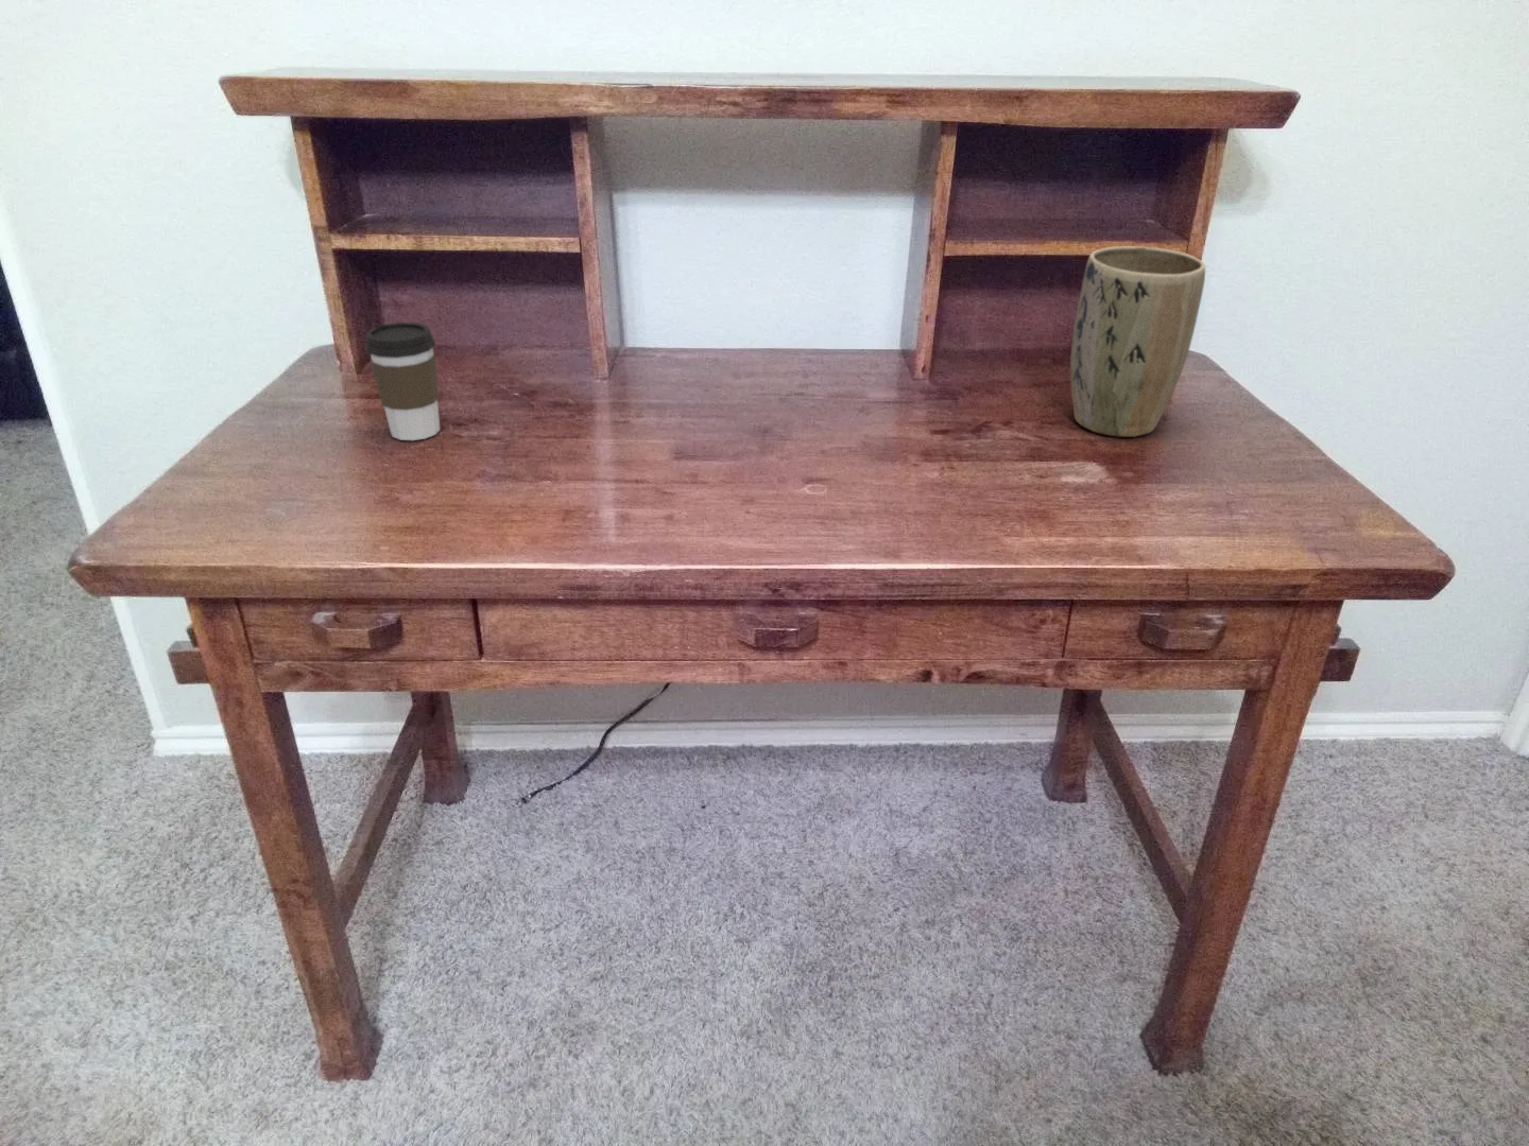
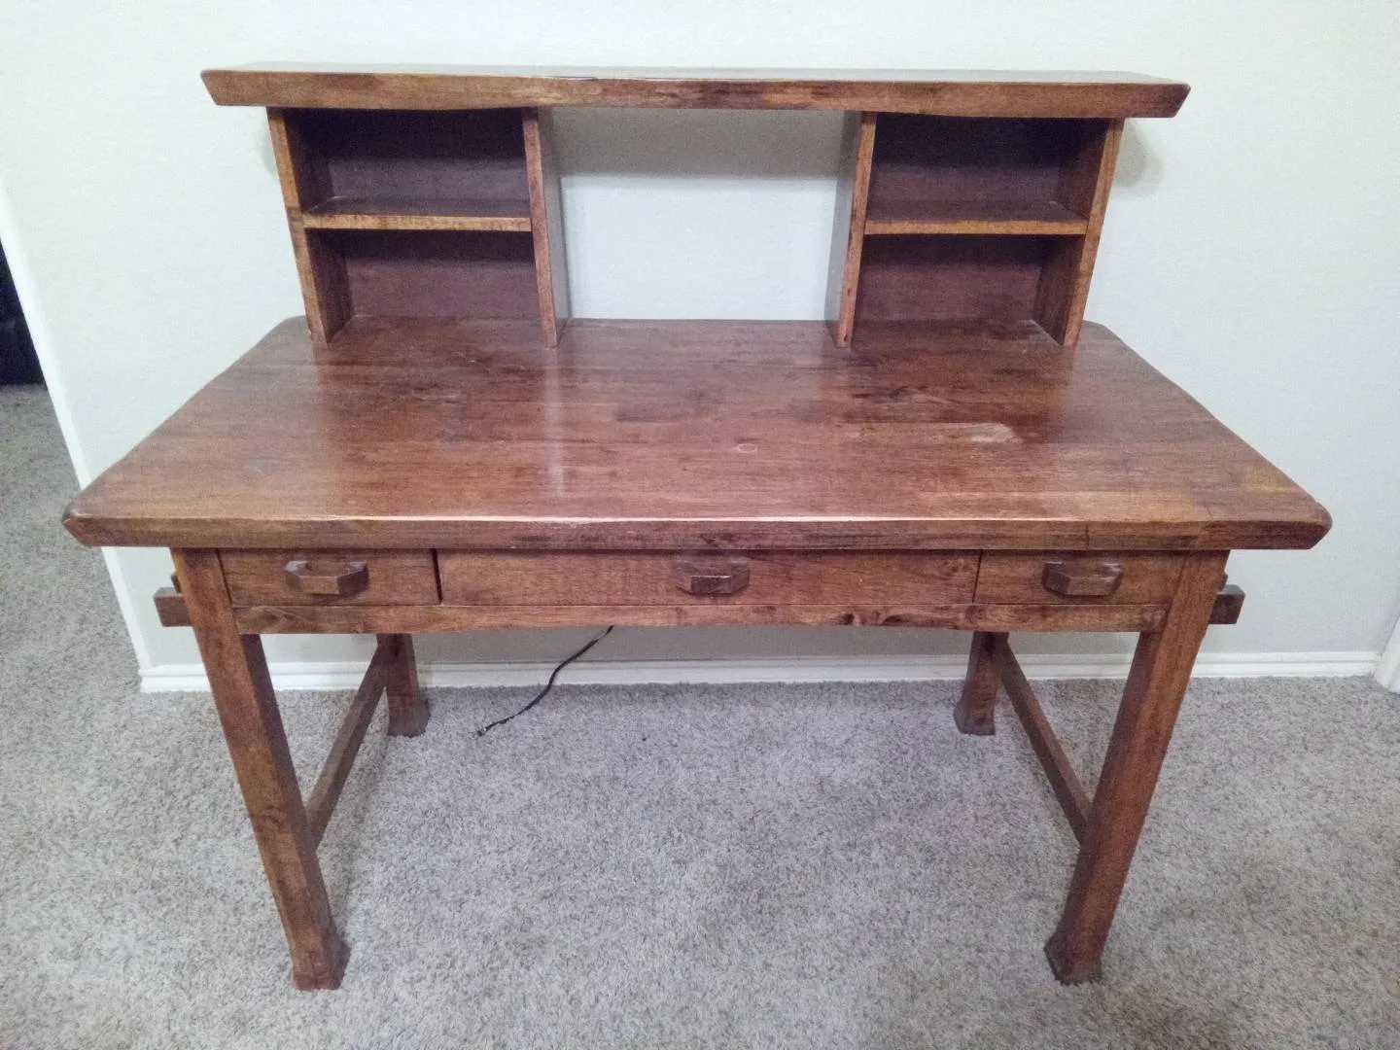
- coffee cup (407, 382)
- plant pot (1129, 344)
